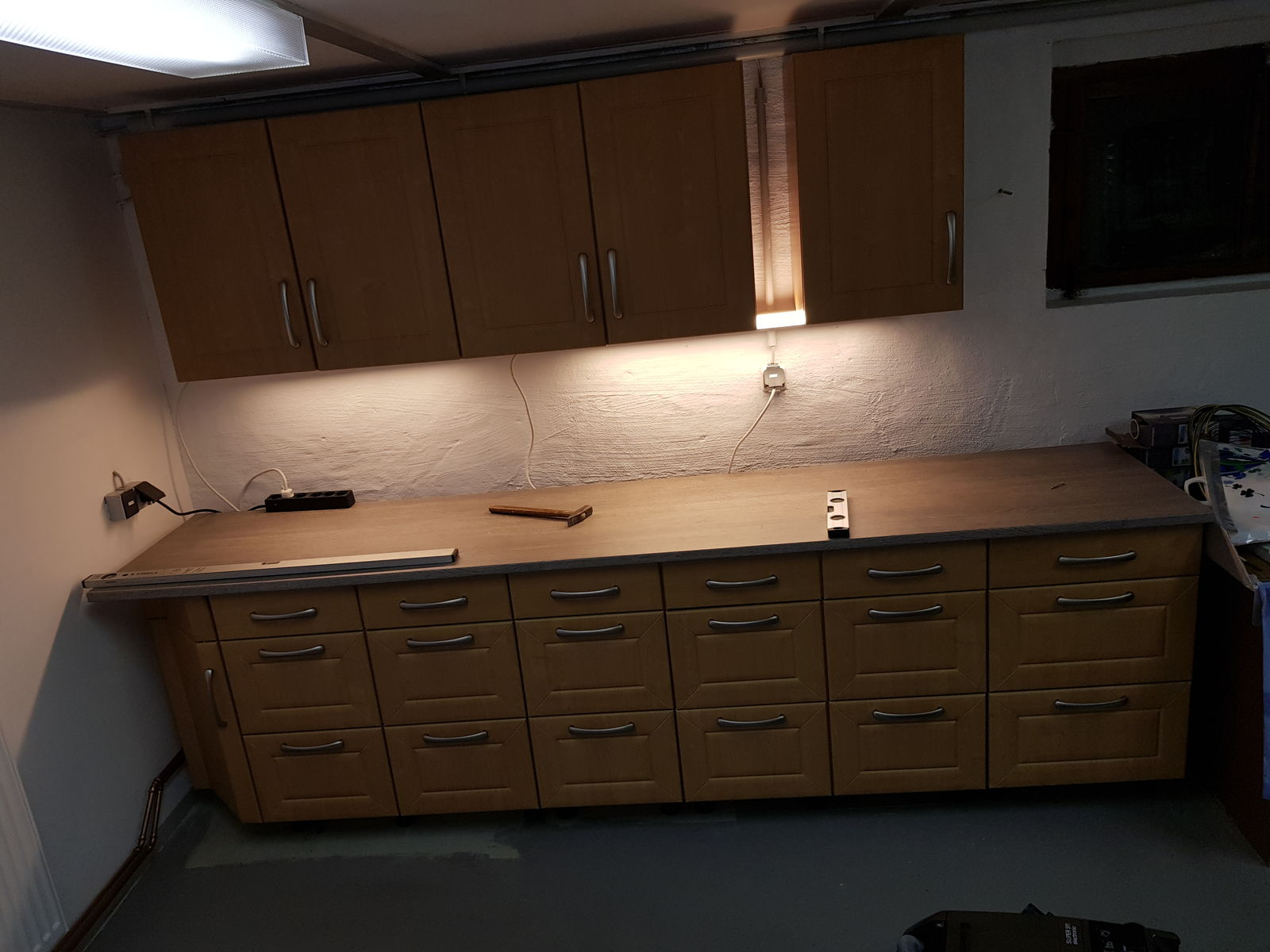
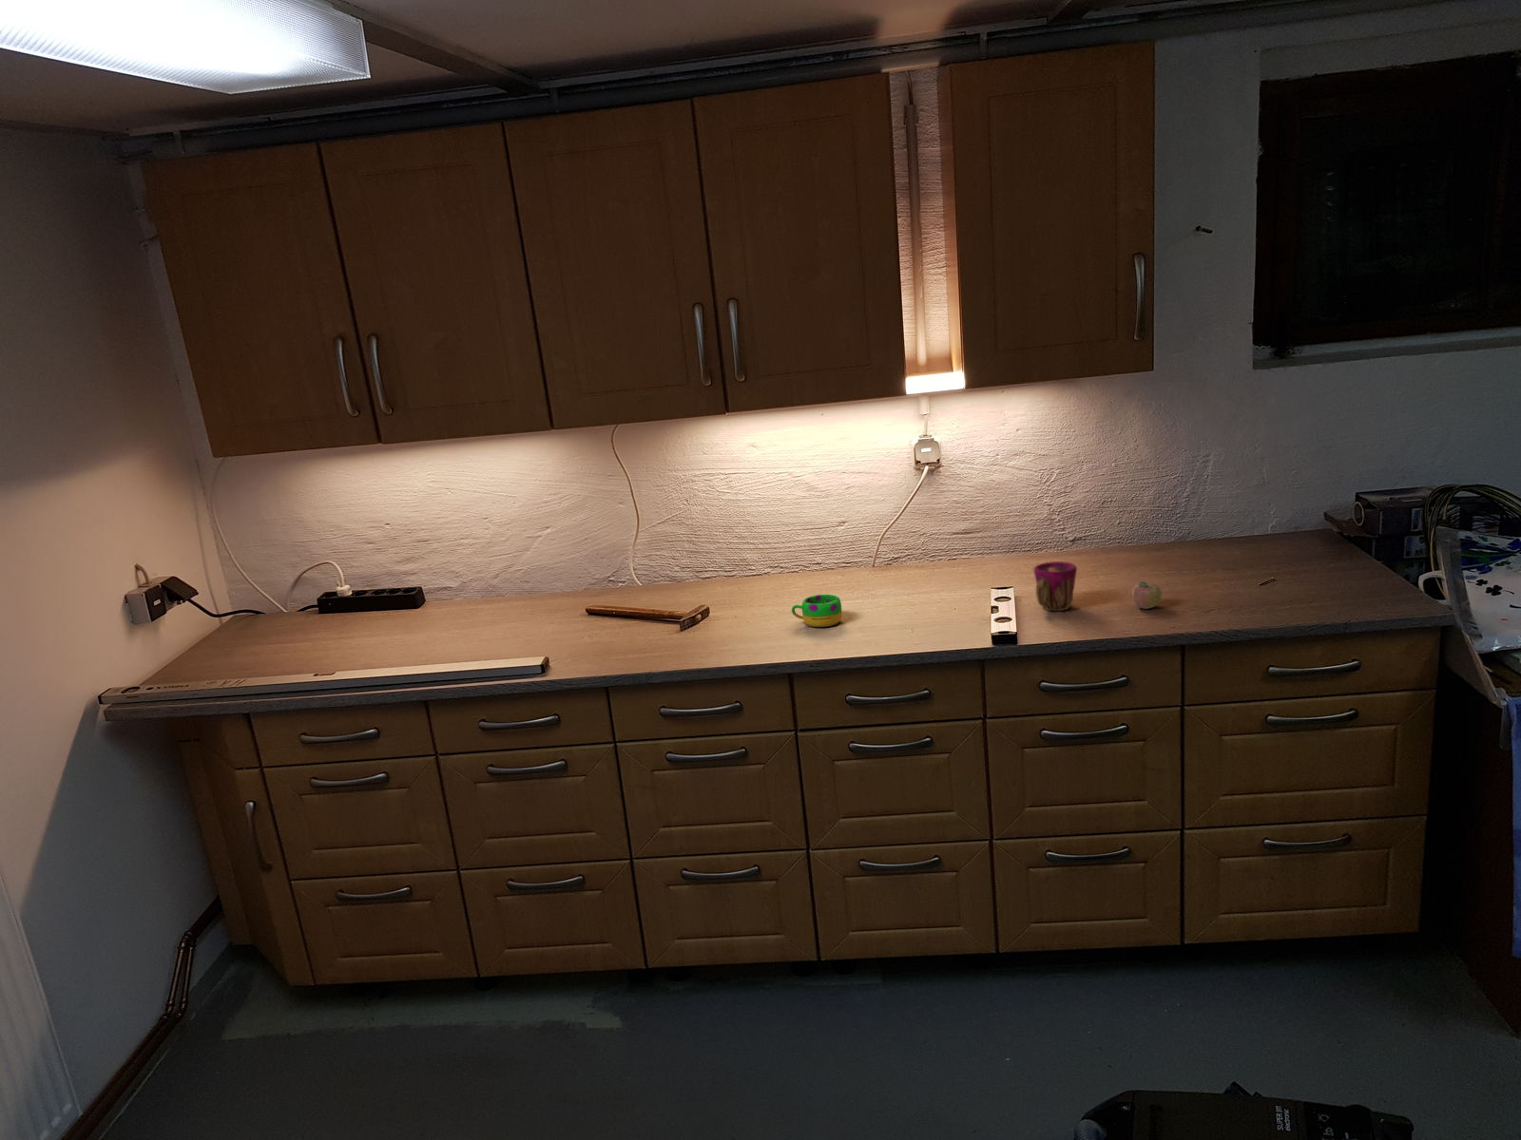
+ cup (1053, 588)
+ mug (817, 611)
+ apple (1144, 595)
